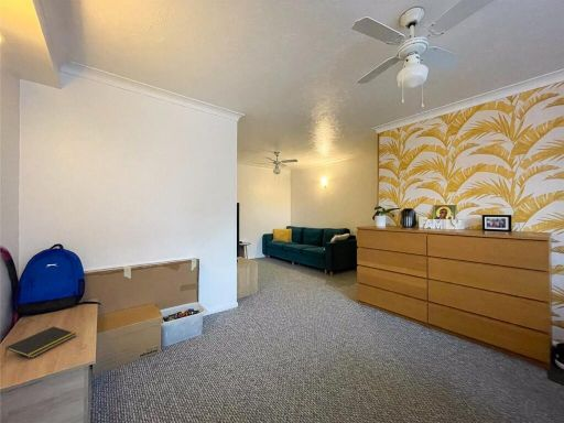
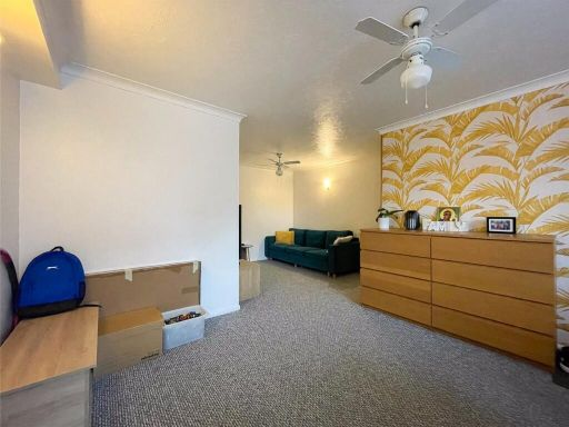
- notepad (43, 340)
